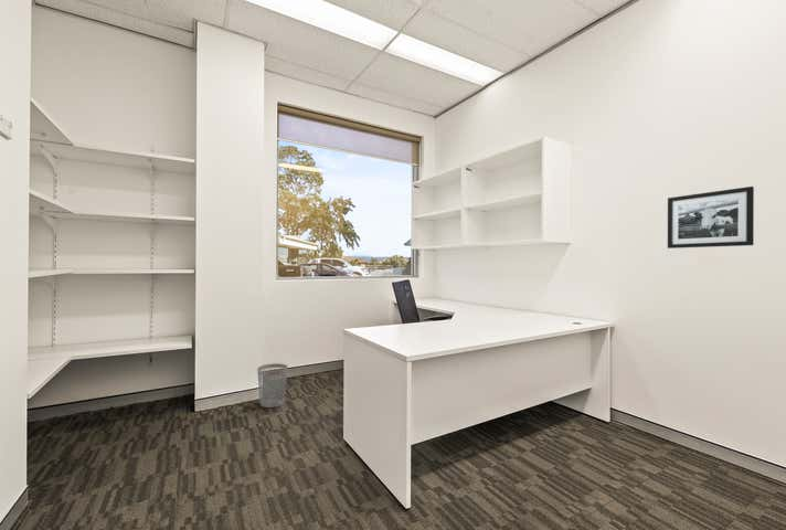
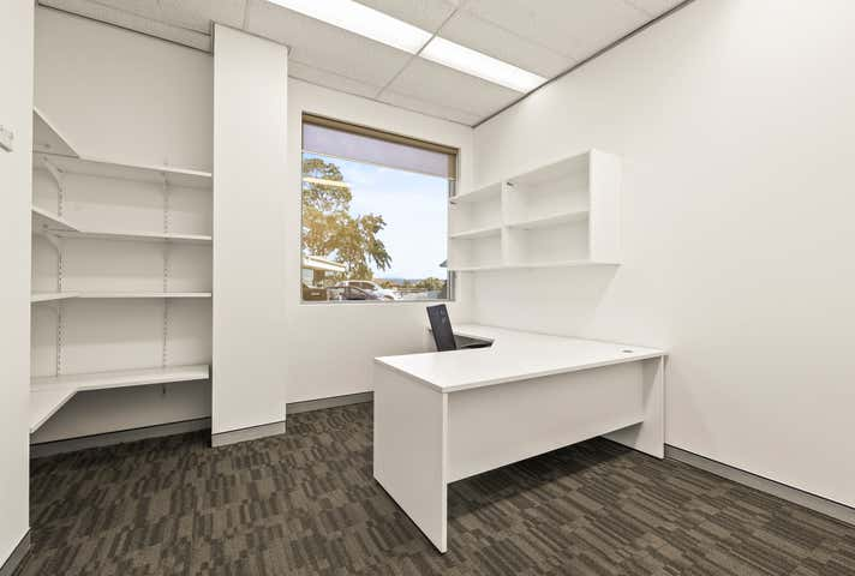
- picture frame (707, 220)
- wastebasket (272, 385)
